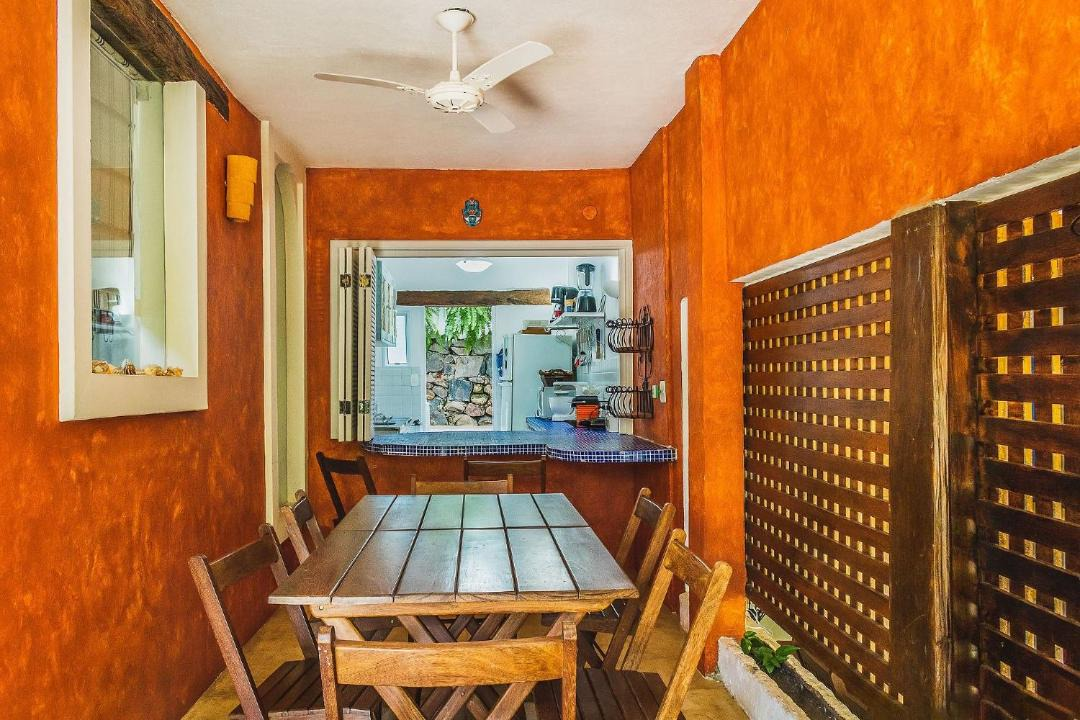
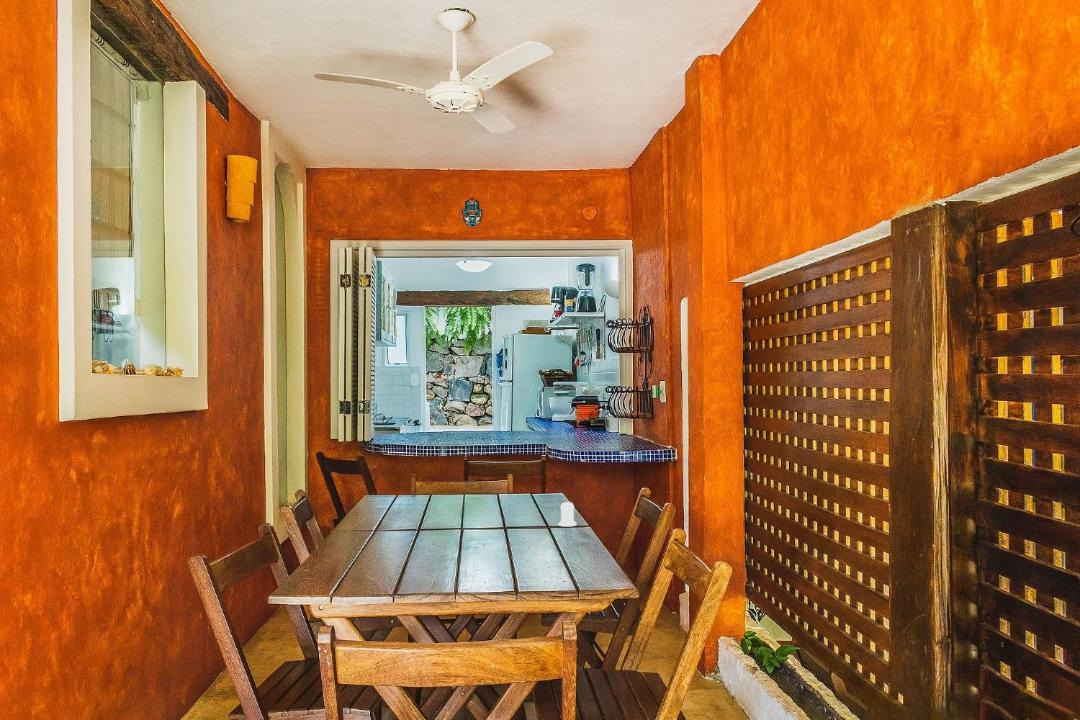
+ salt shaker (567, 513)
